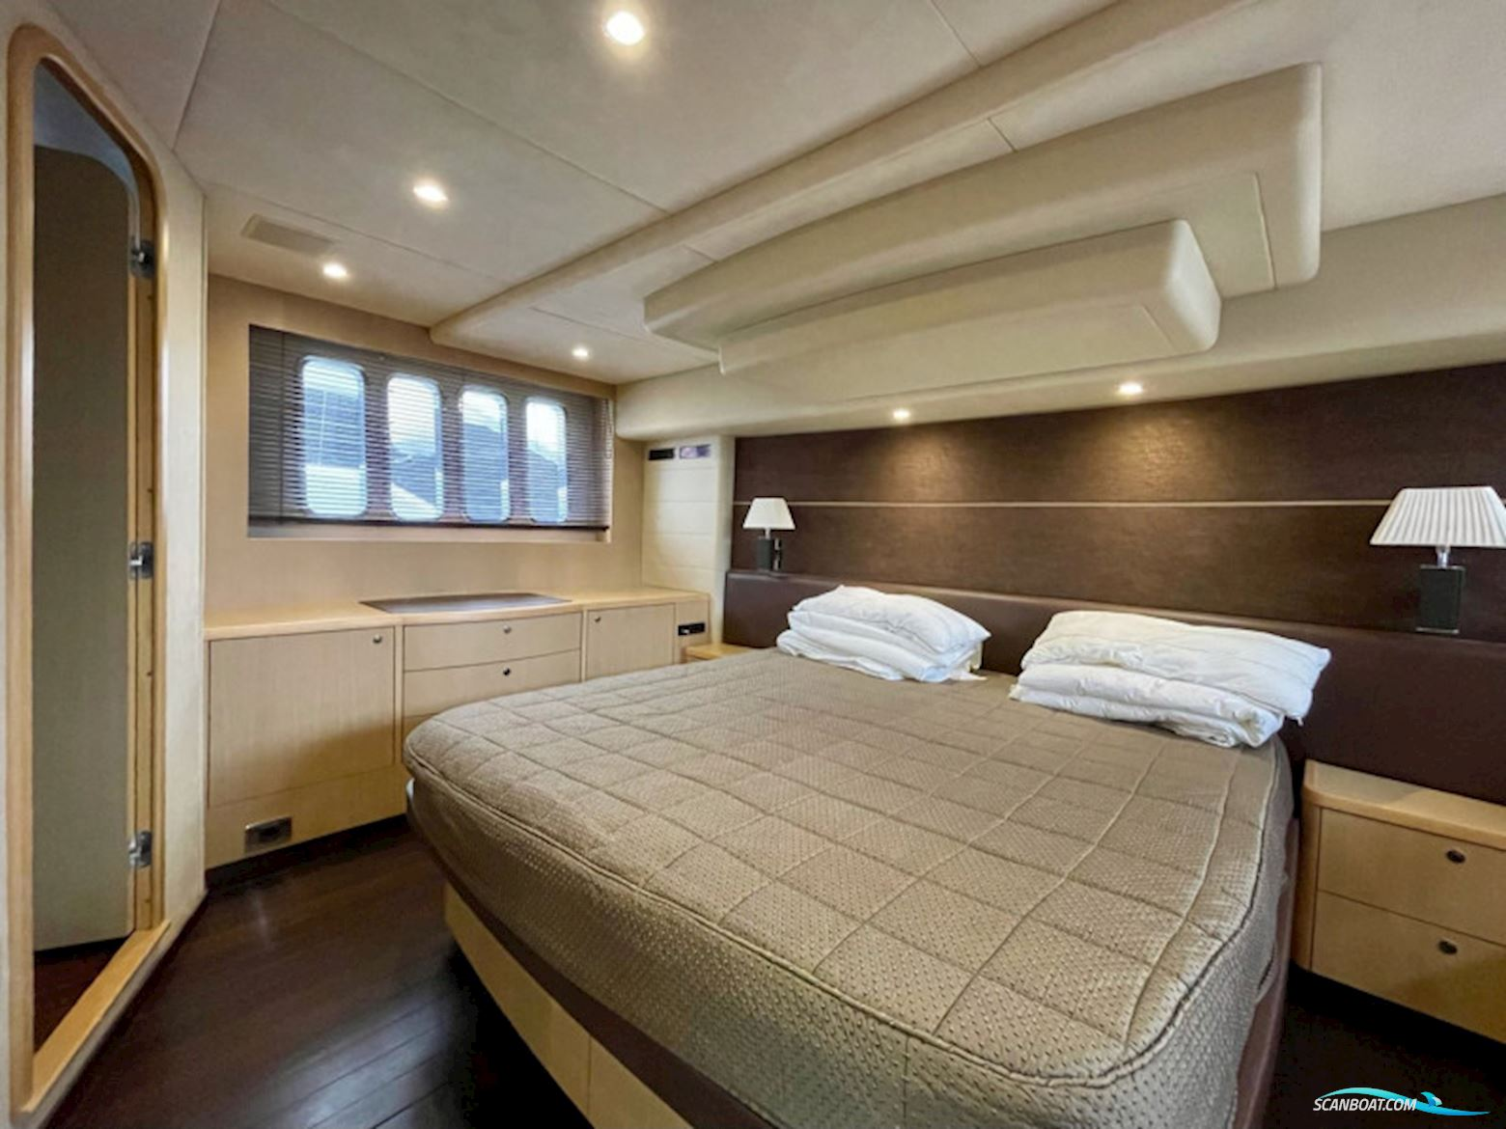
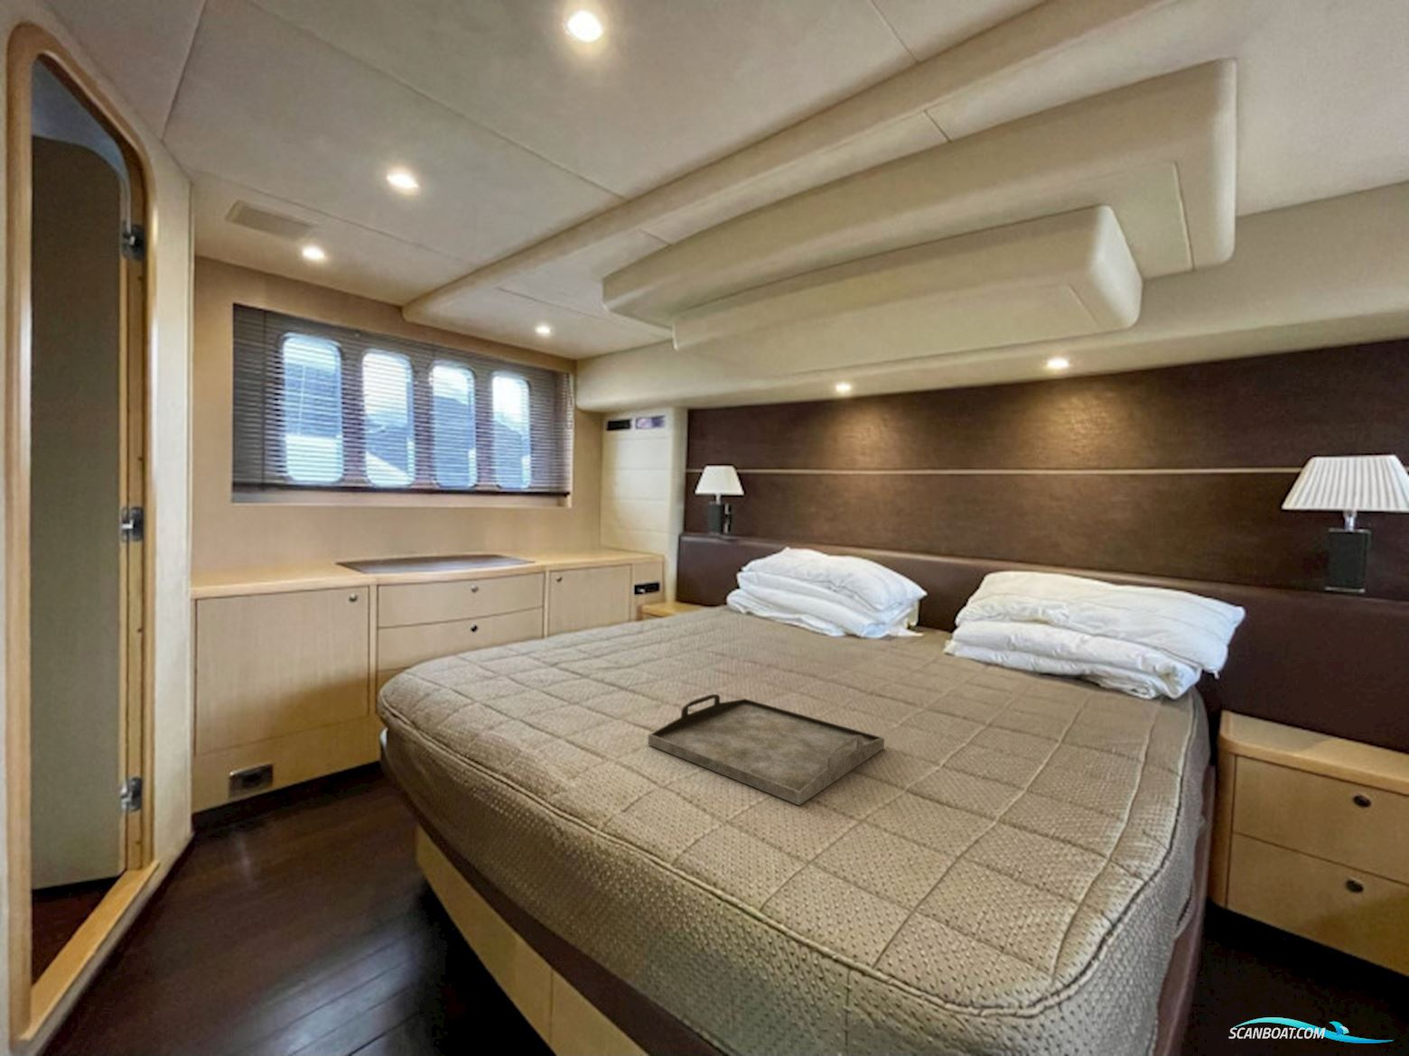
+ serving tray (766, 731)
